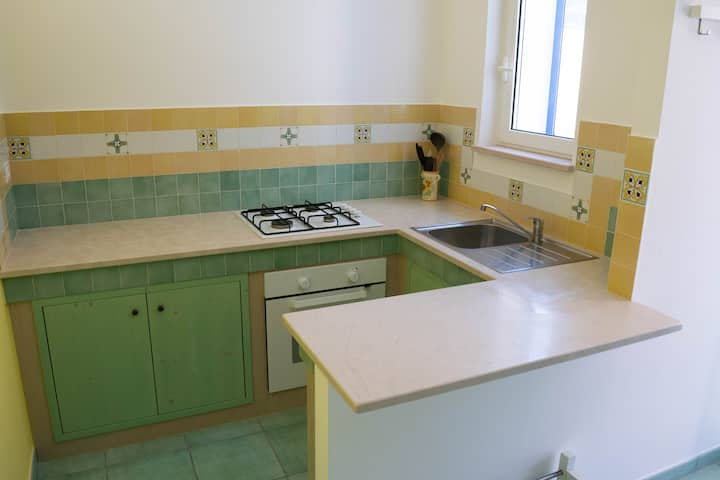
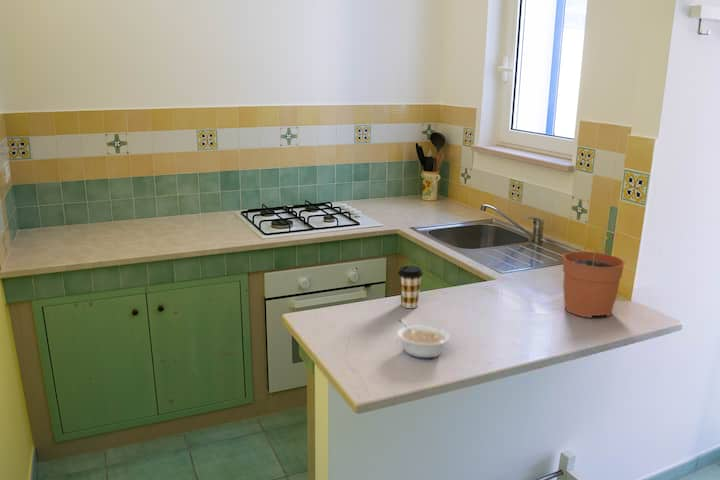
+ coffee cup (410, 287)
+ legume (420, 340)
+ plant pot (591, 271)
